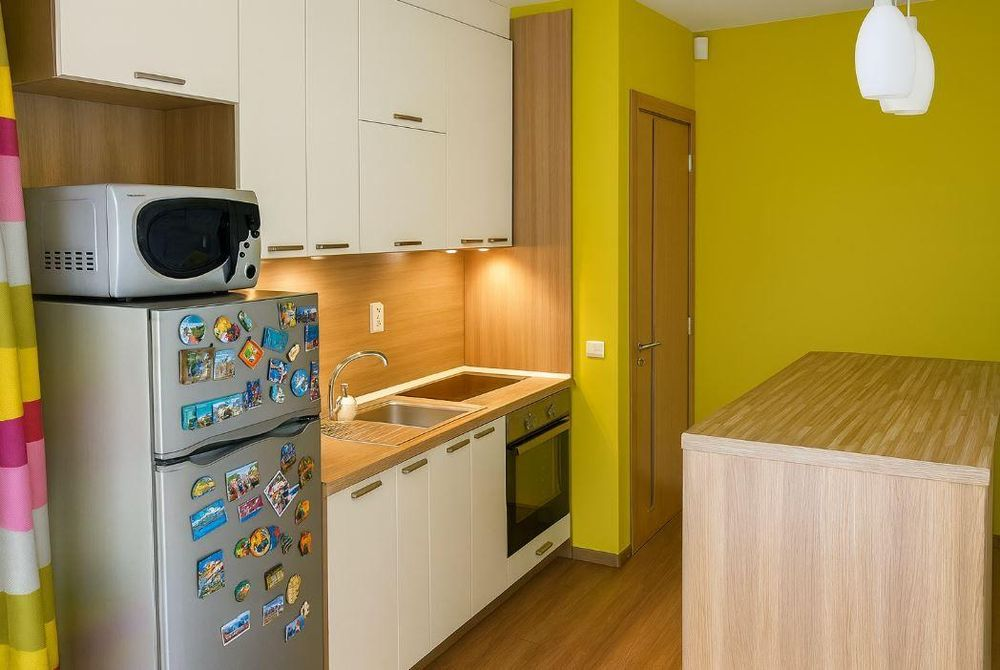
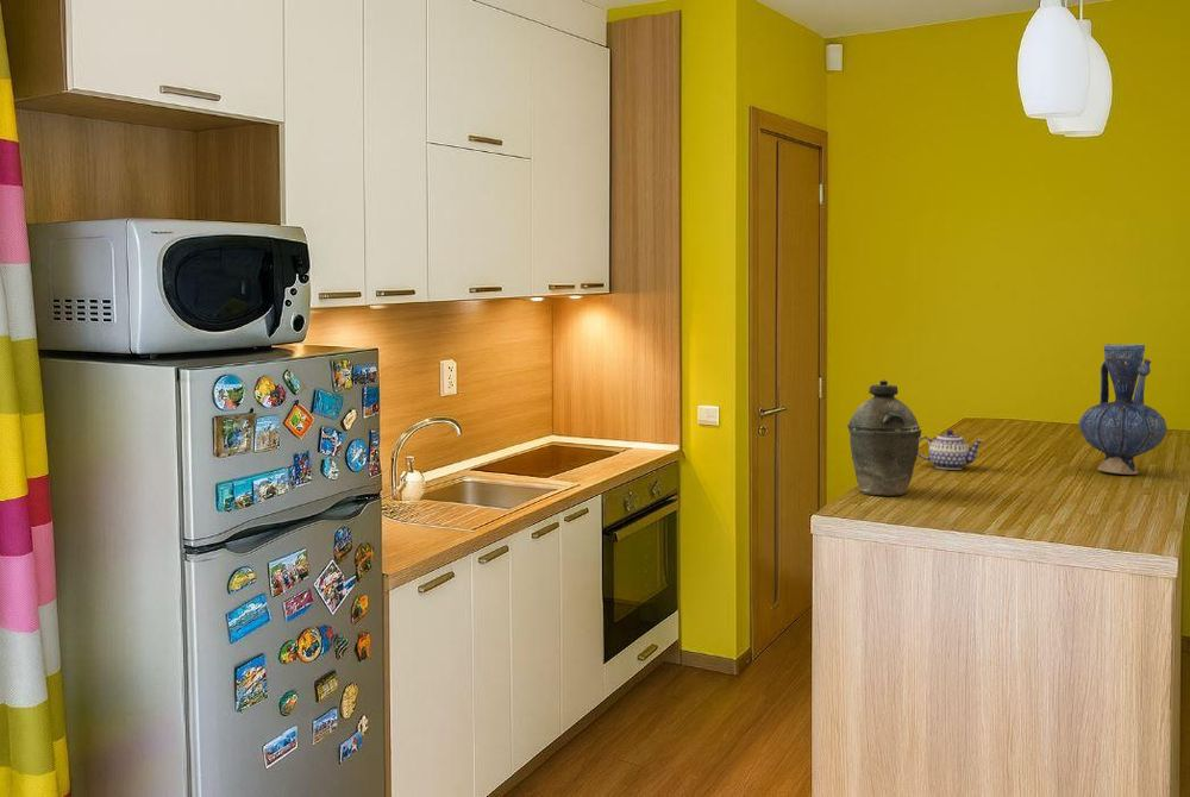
+ vase (1122, 408)
+ kettle (883, 435)
+ teapot (948, 448)
